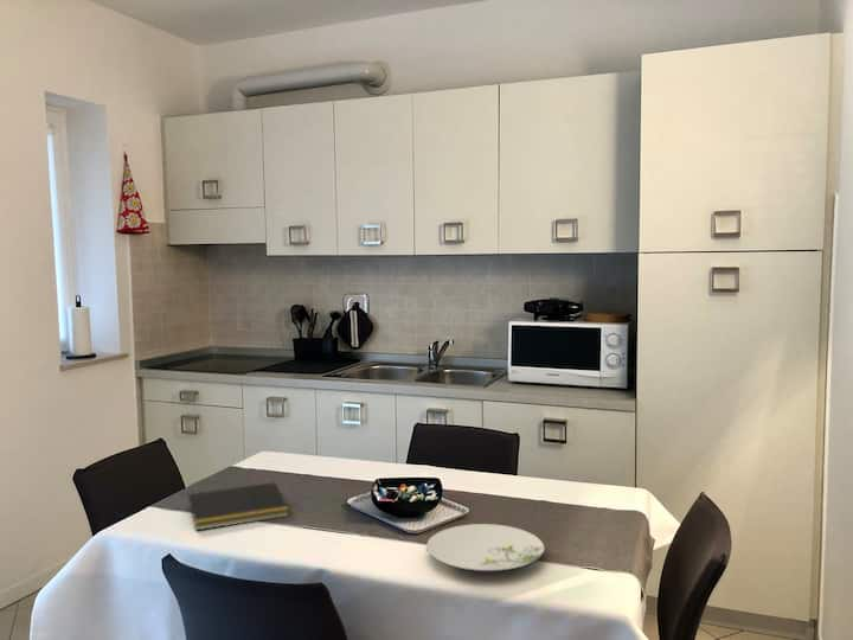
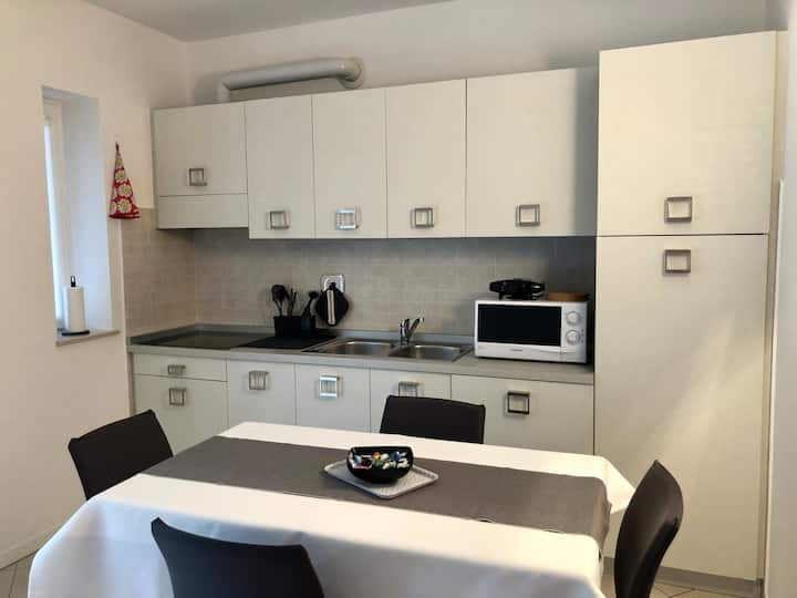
- notepad (238, 505)
- plate (485, 552)
